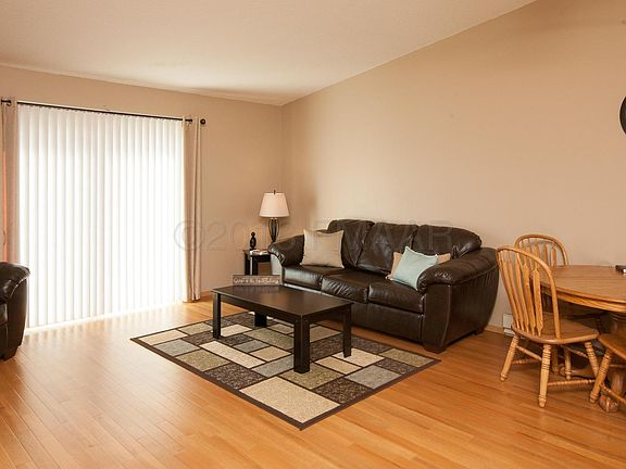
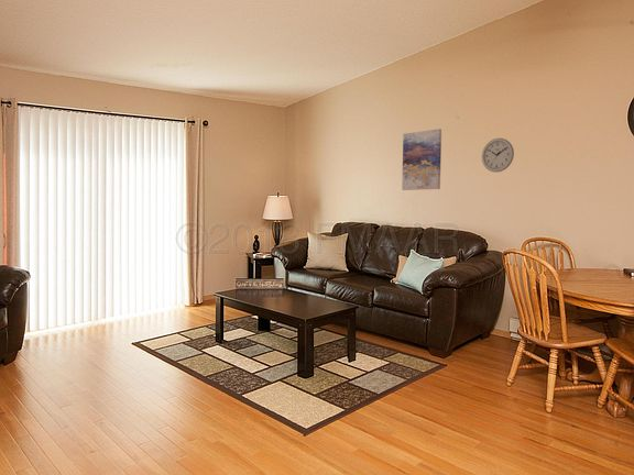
+ wall art (420, 161)
+ wall clock (496, 155)
